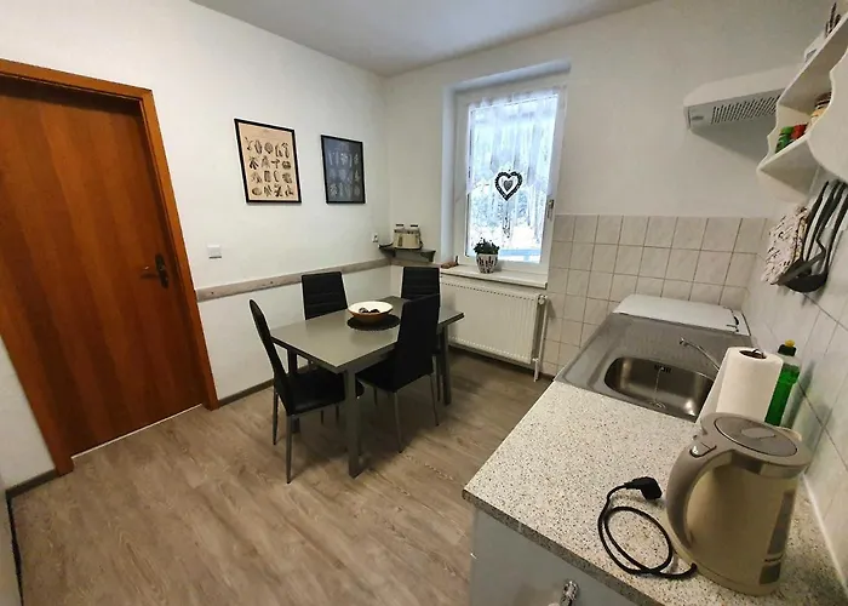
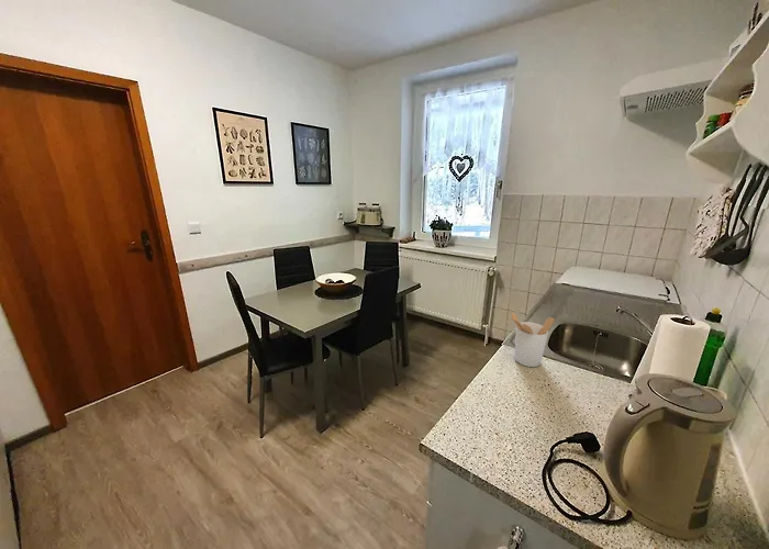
+ utensil holder (526, 338)
